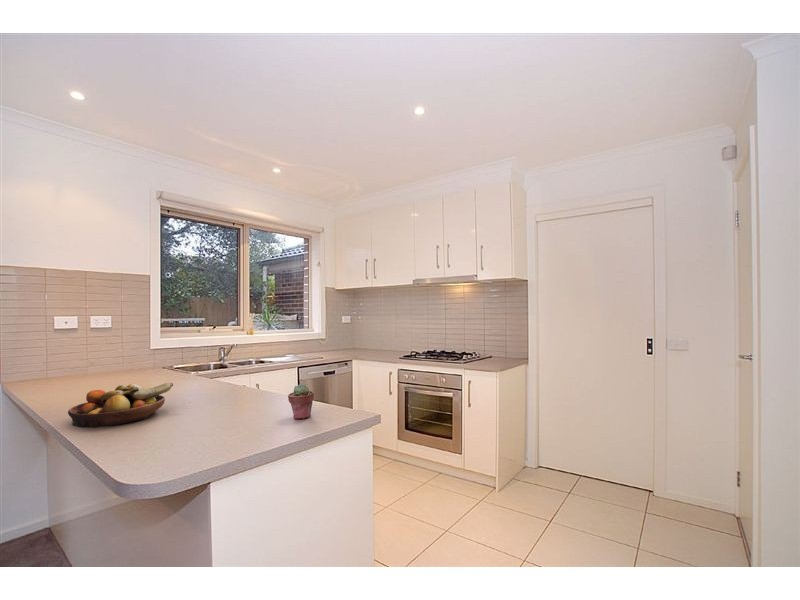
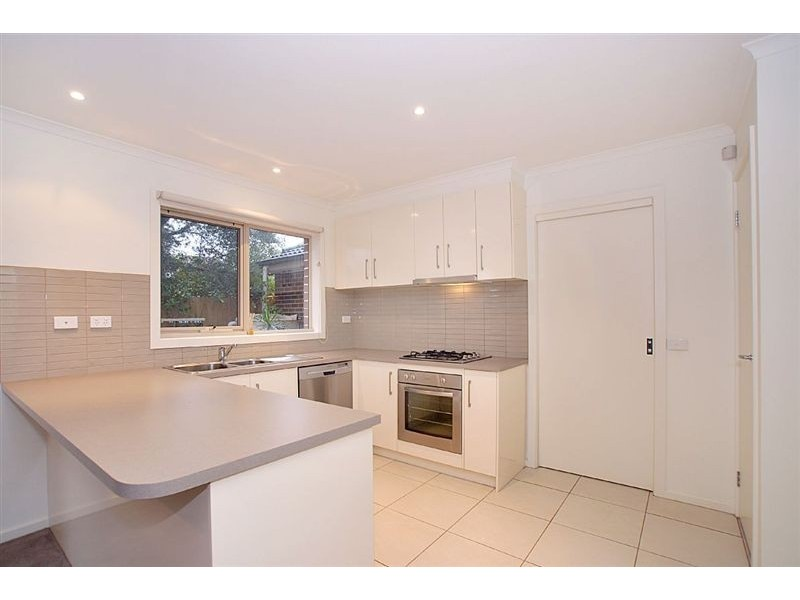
- fruit bowl (120, 399)
- potted succulent (301, 400)
